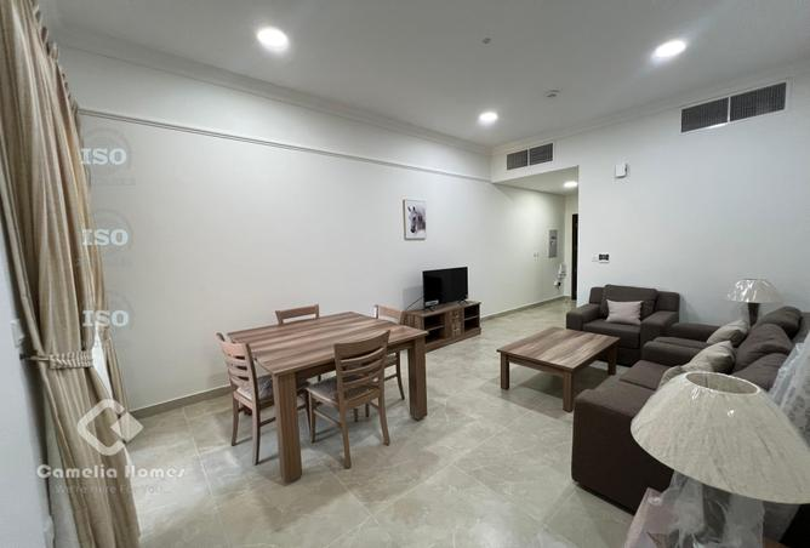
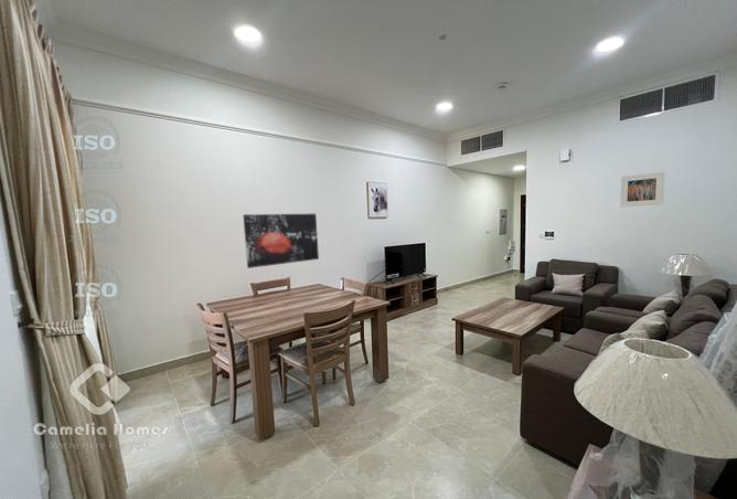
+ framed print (641, 190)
+ wall art (284, 238)
